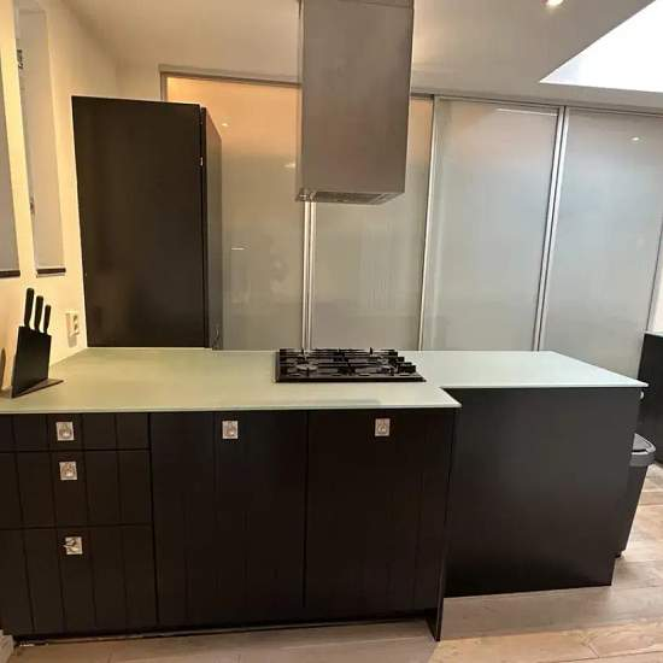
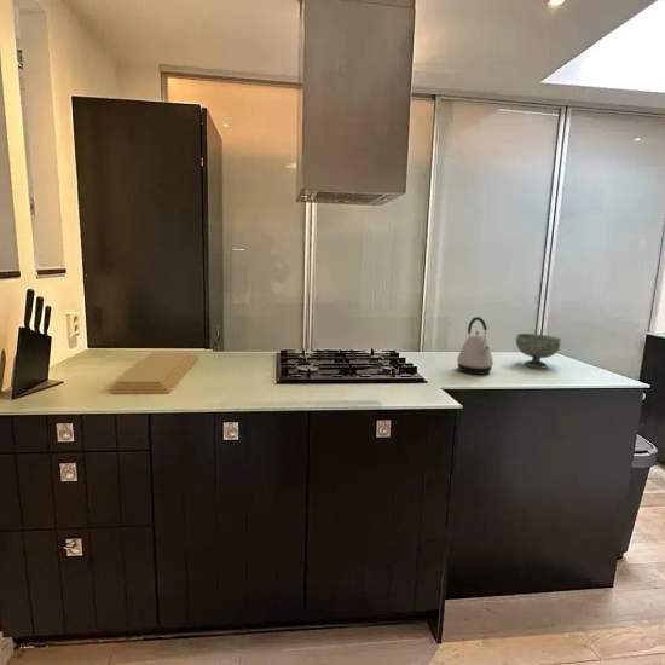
+ kettle (476, 343)
+ bowl (536, 349)
+ cutting board (161, 369)
